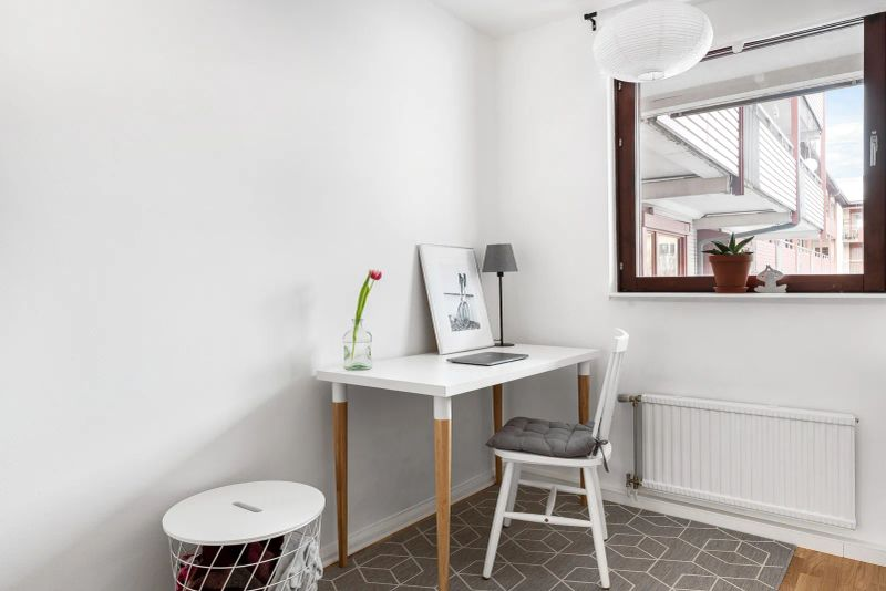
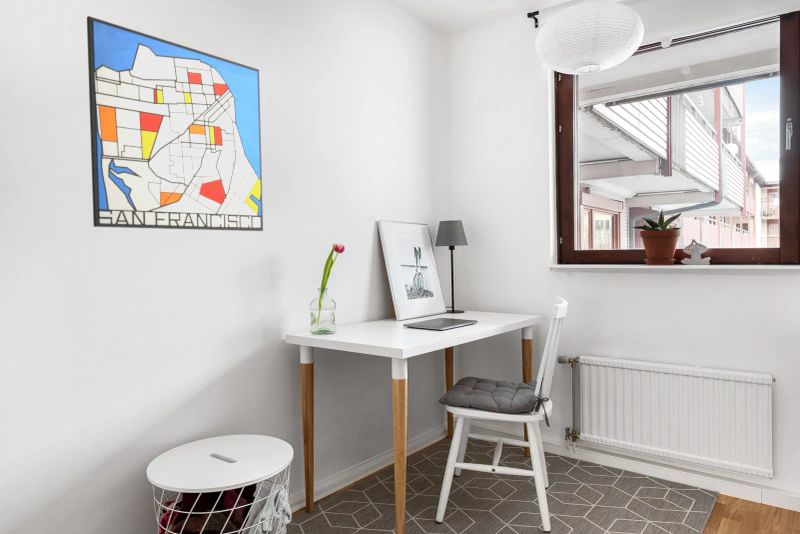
+ wall art (186, 138)
